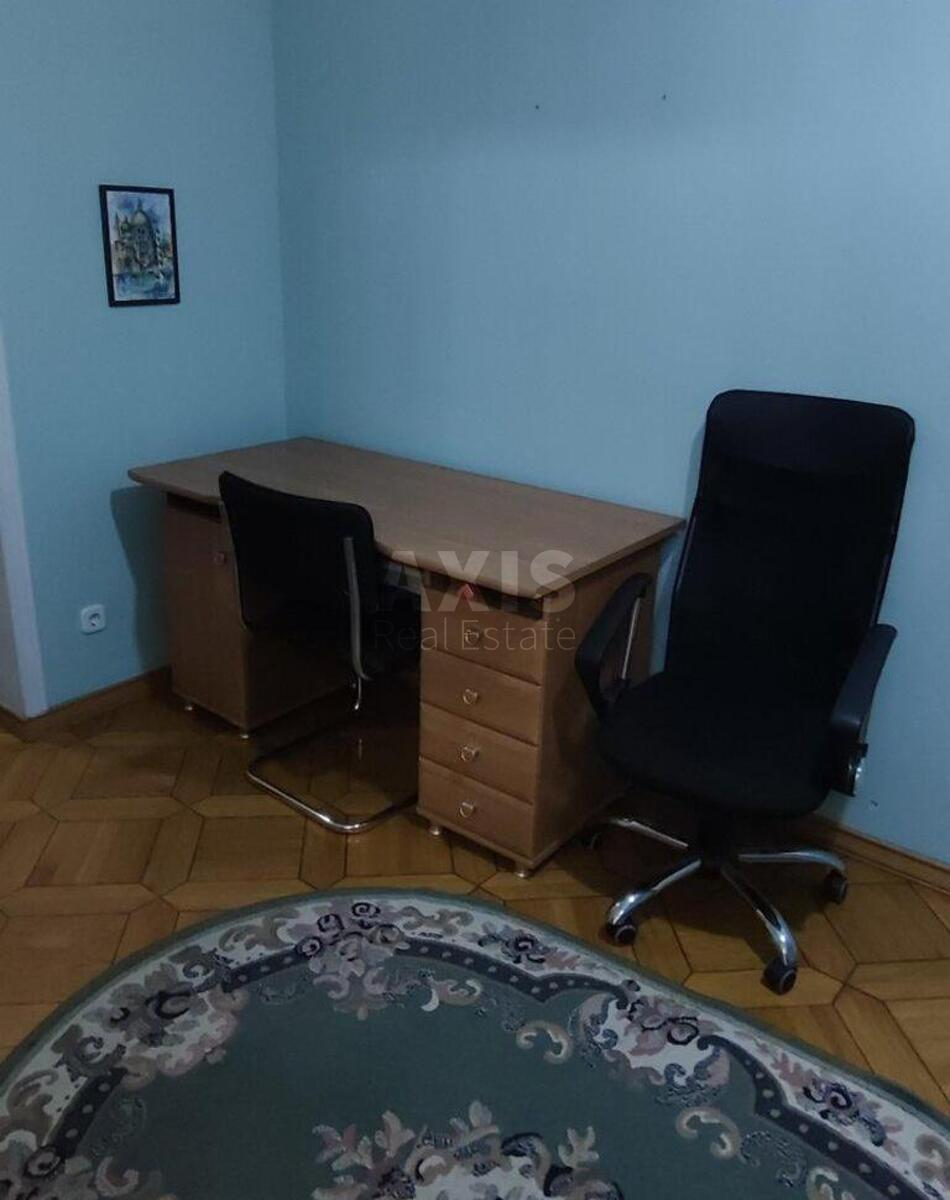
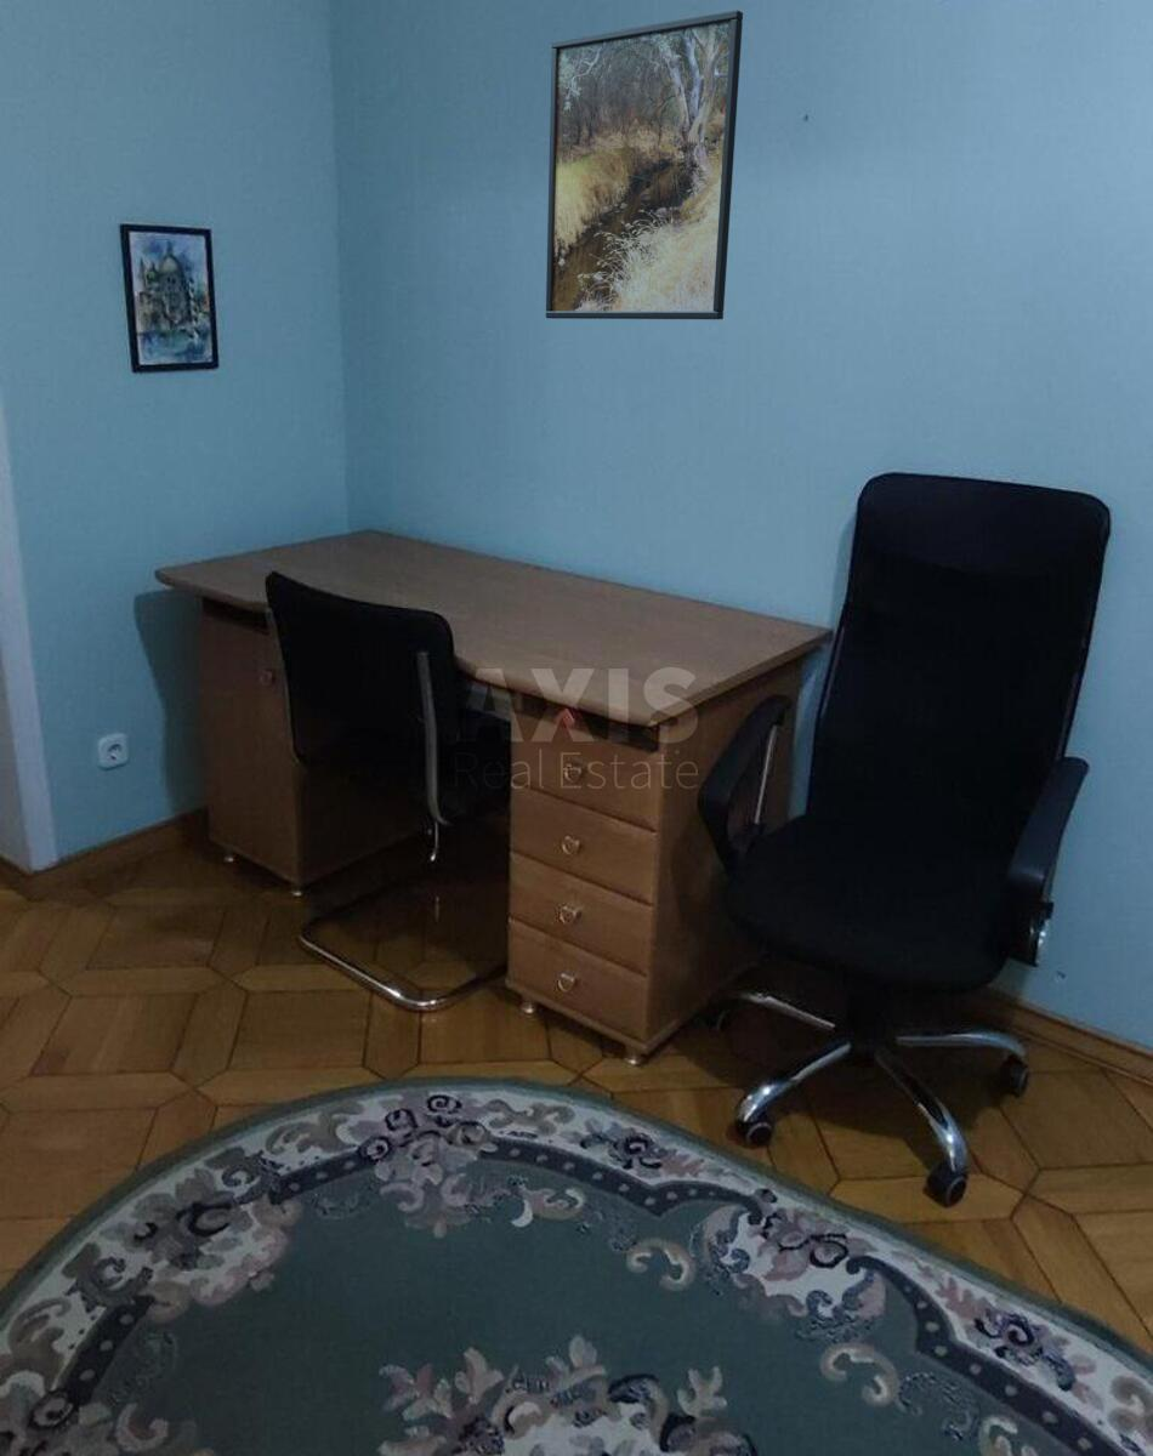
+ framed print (636, 177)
